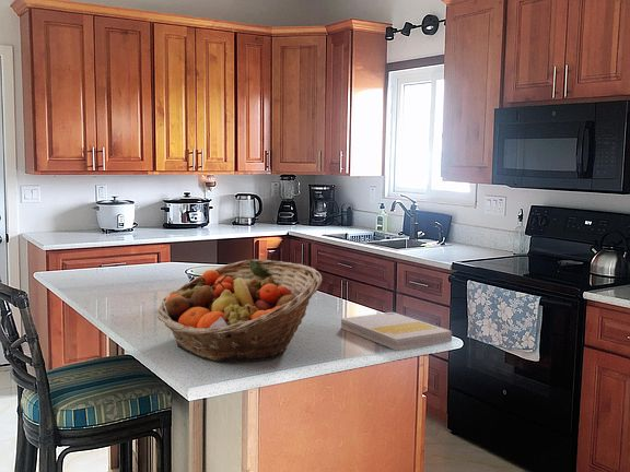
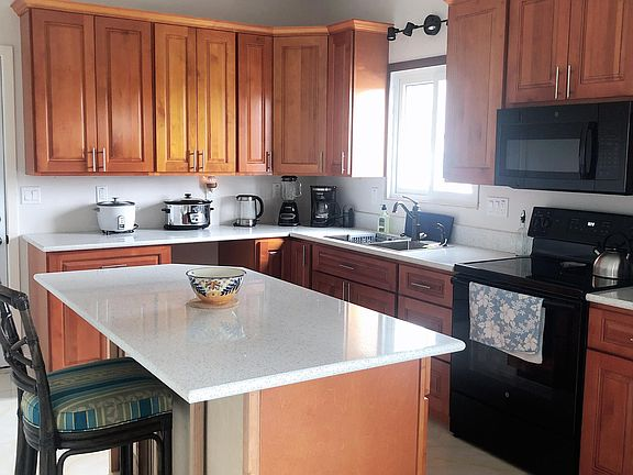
- fruit basket (238, 306)
- book (394, 329)
